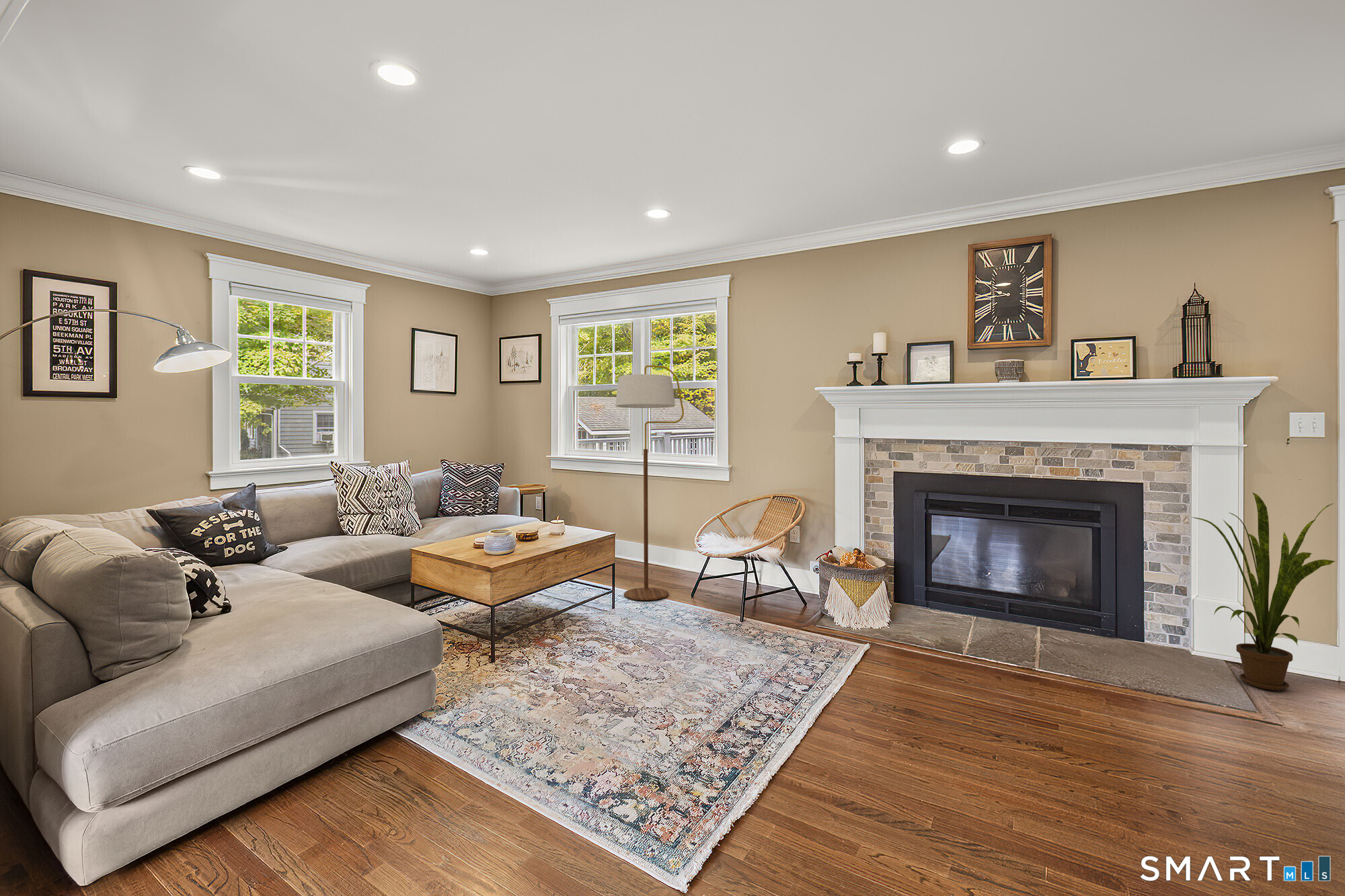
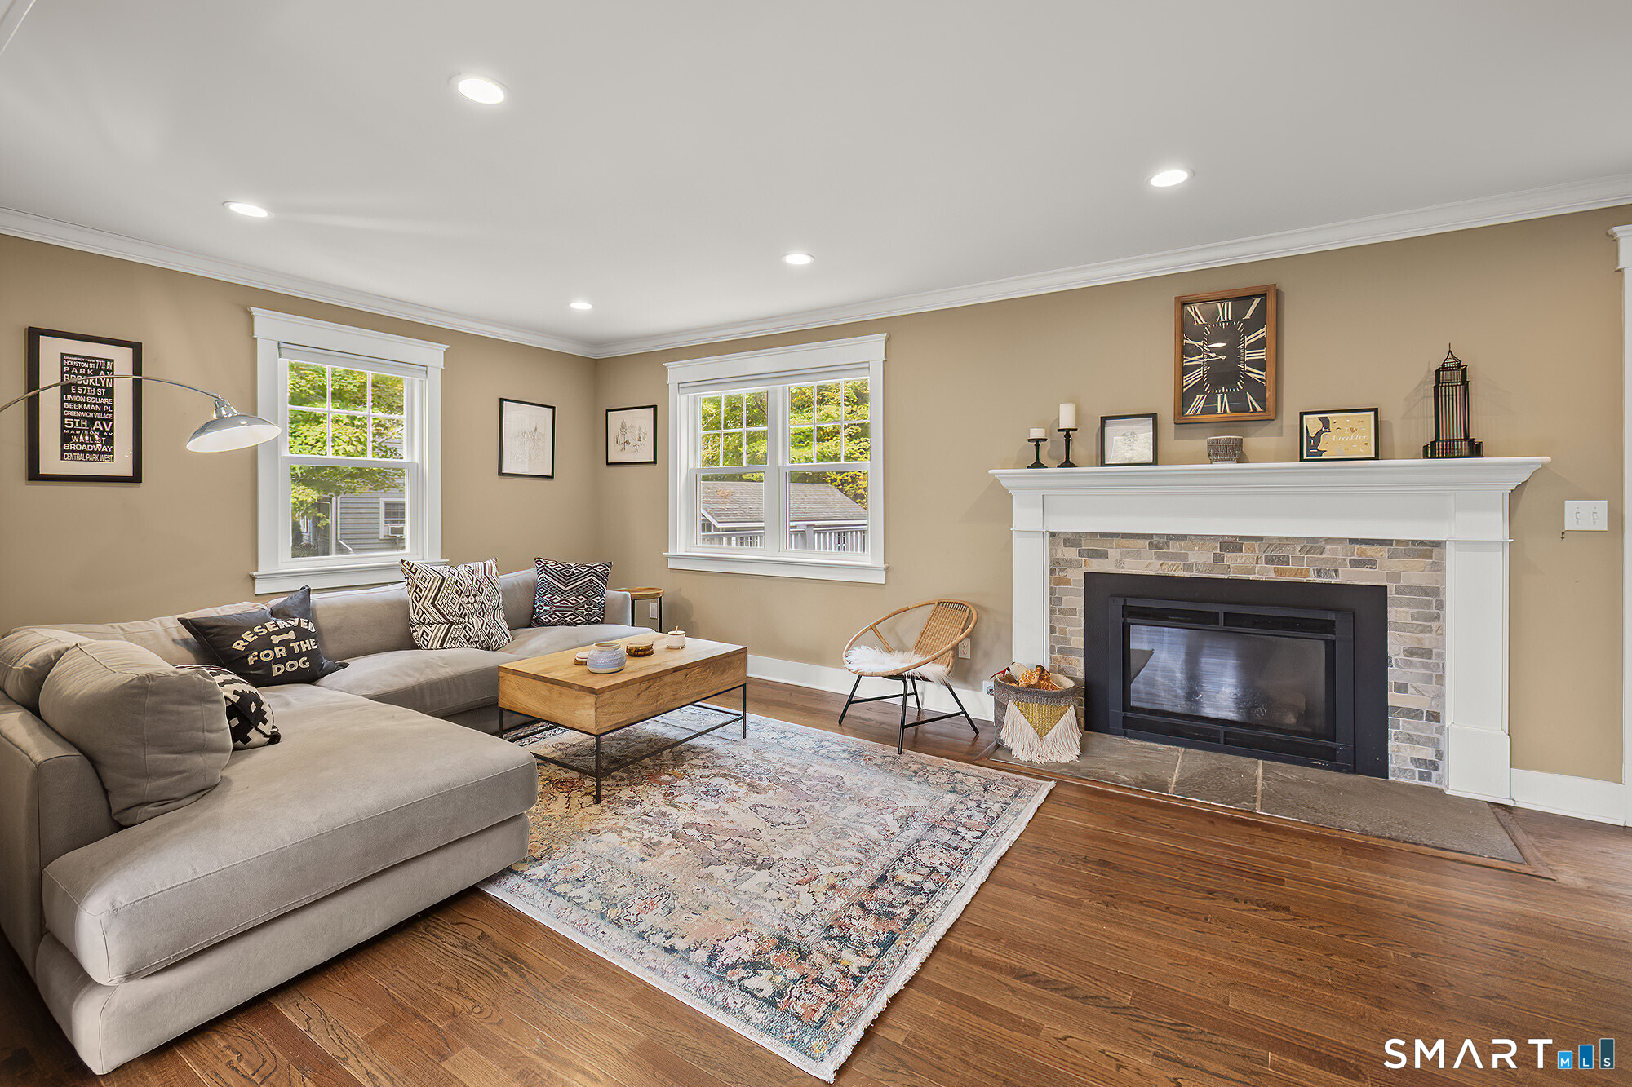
- house plant (1256, 588)
- floor lamp (647, 479)
